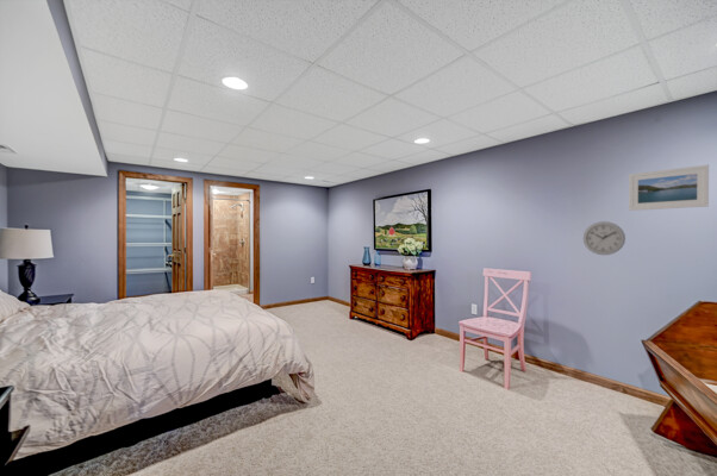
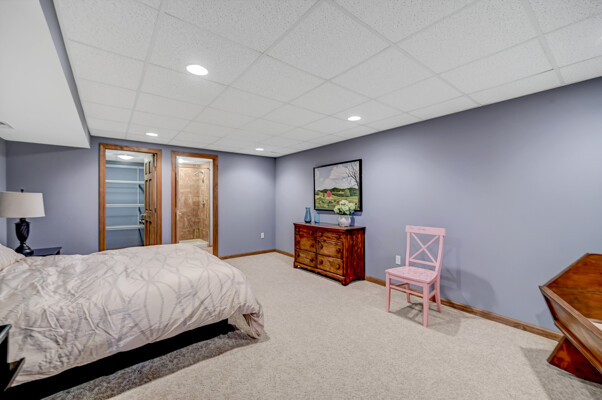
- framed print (666, 189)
- wall clock (603, 238)
